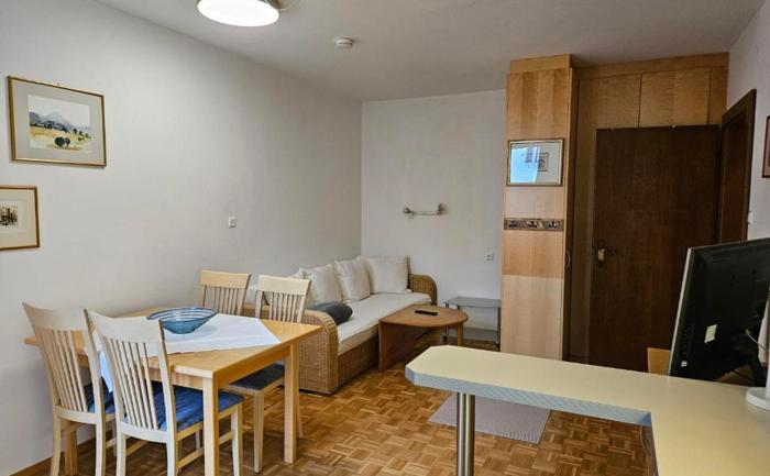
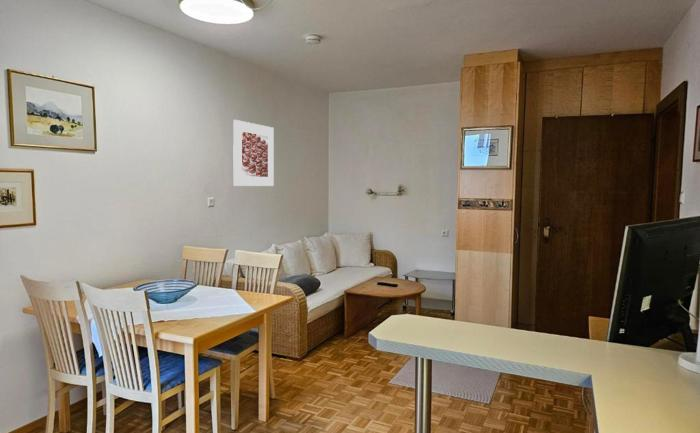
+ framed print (254, 155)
